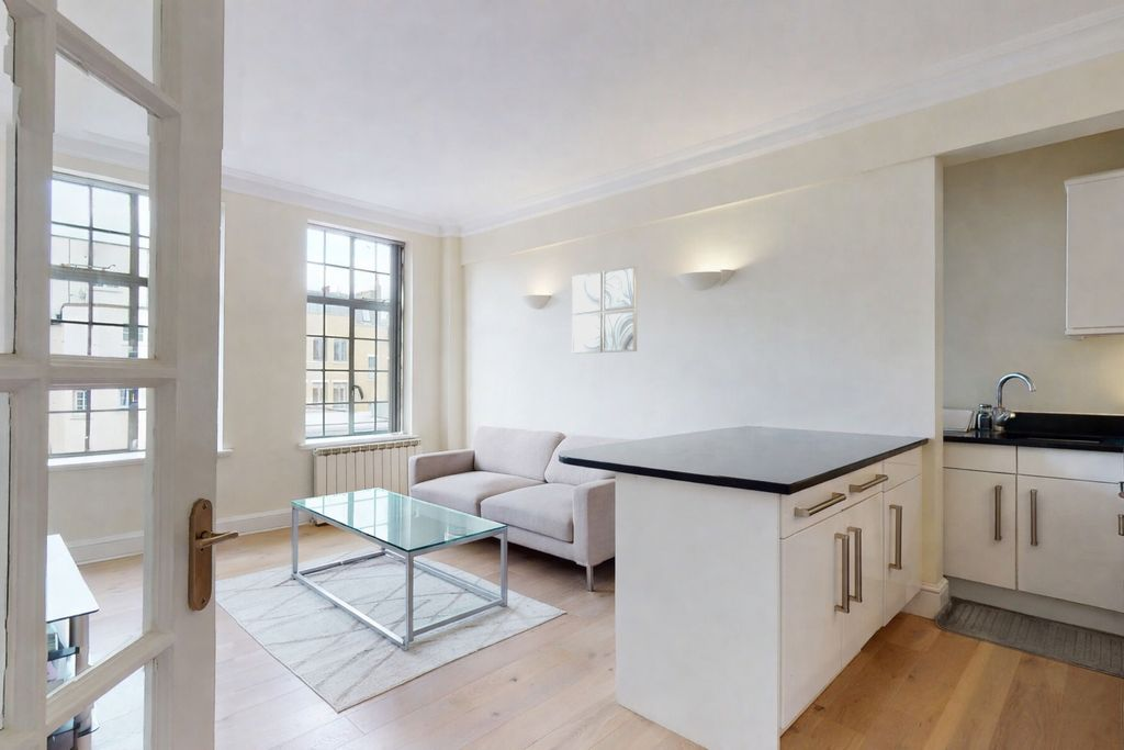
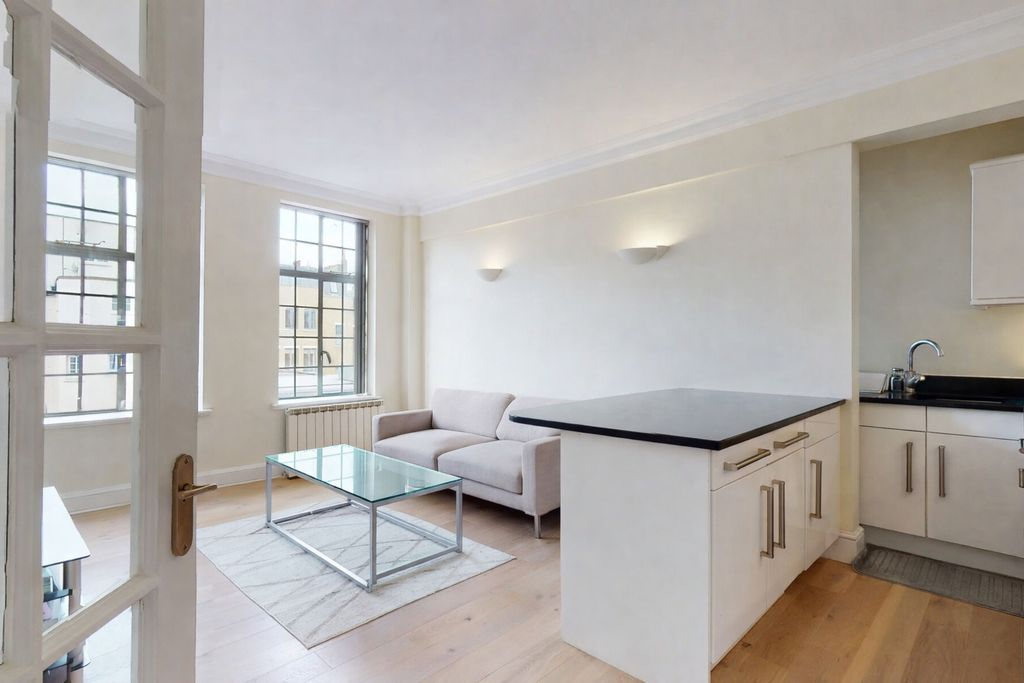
- wall art (603, 313)
